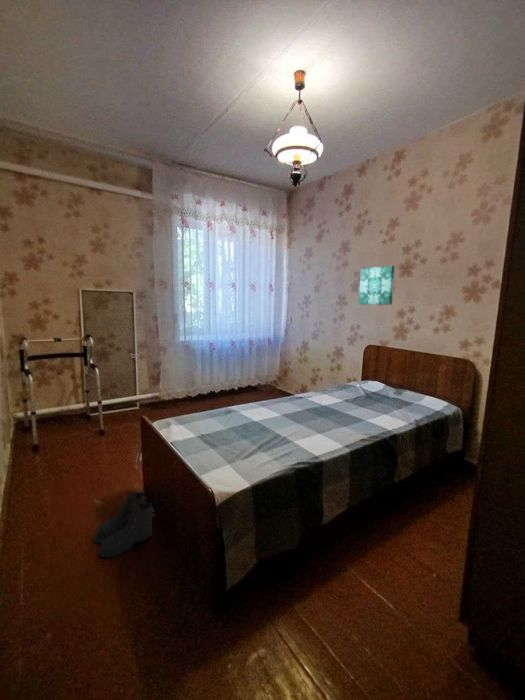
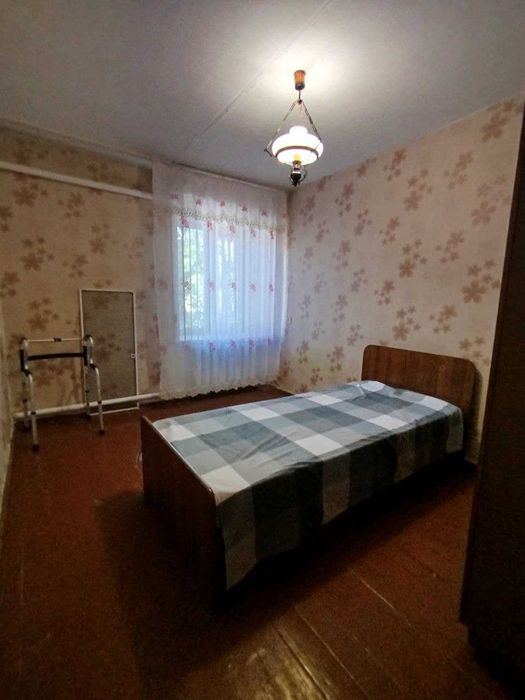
- boots (124, 519)
- wall art (375, 286)
